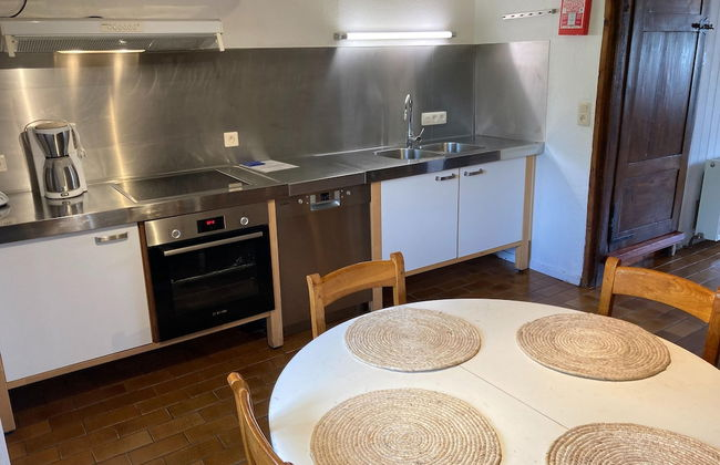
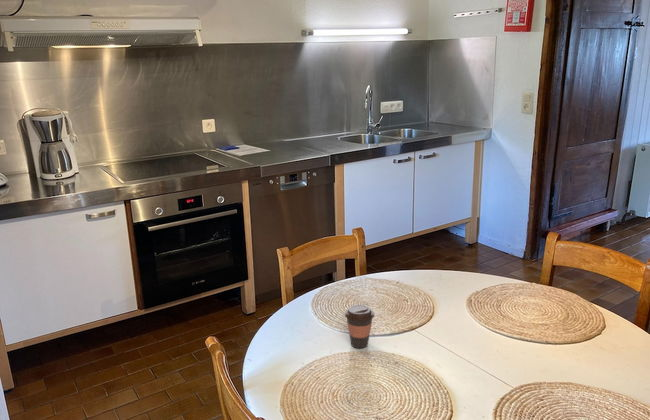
+ coffee cup (359, 326)
